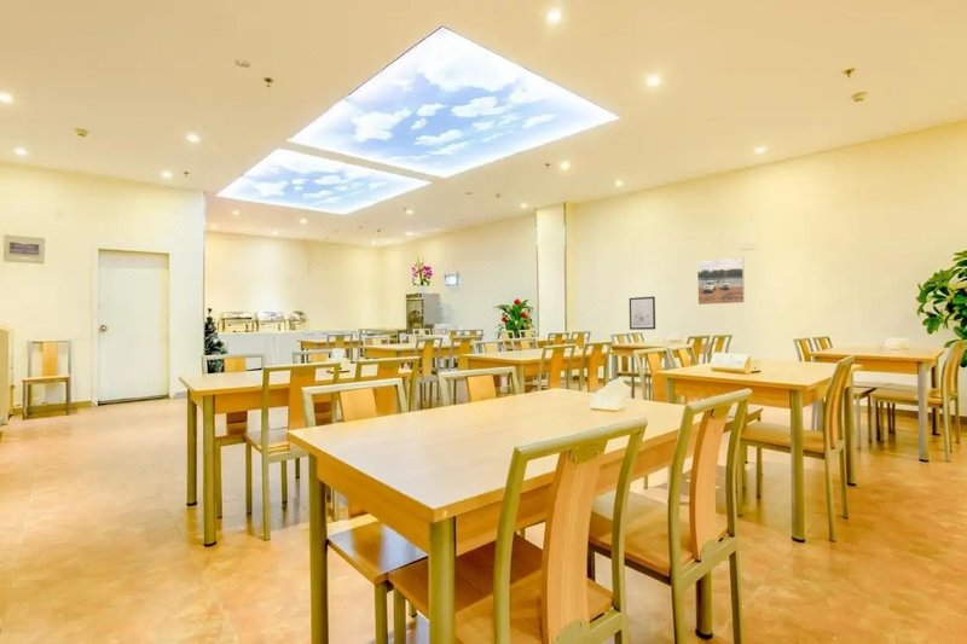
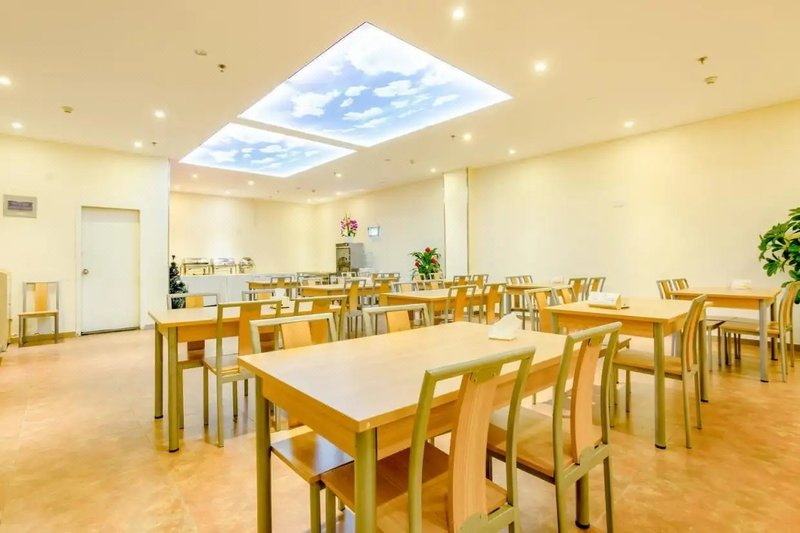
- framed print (719, 282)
- wall art (642, 313)
